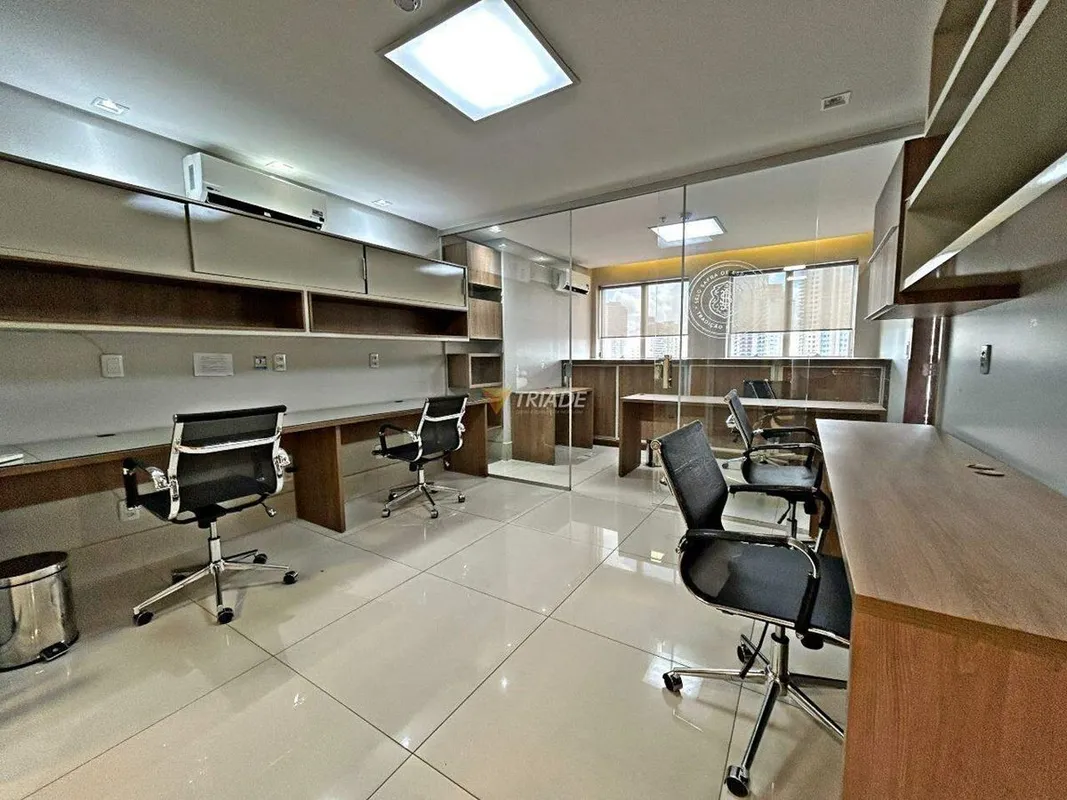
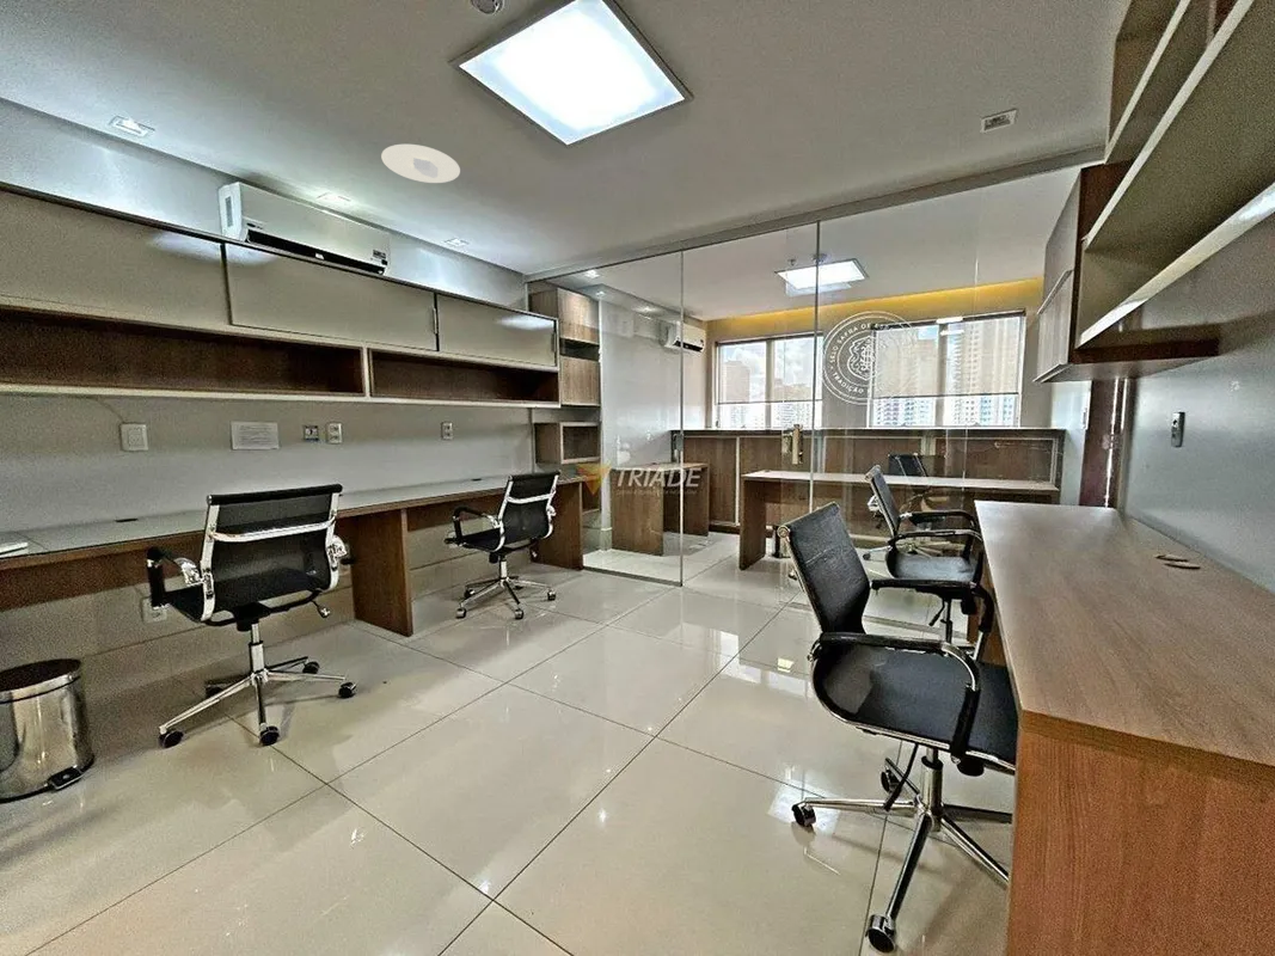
+ recessed light (421, 160)
